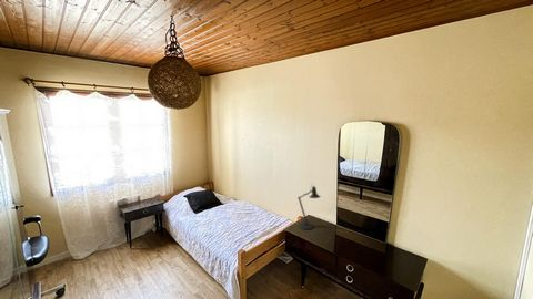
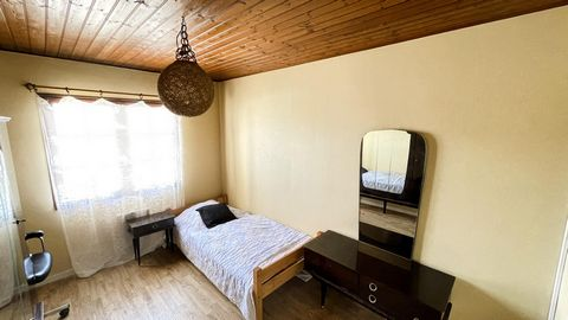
- desk lamp (302, 206)
